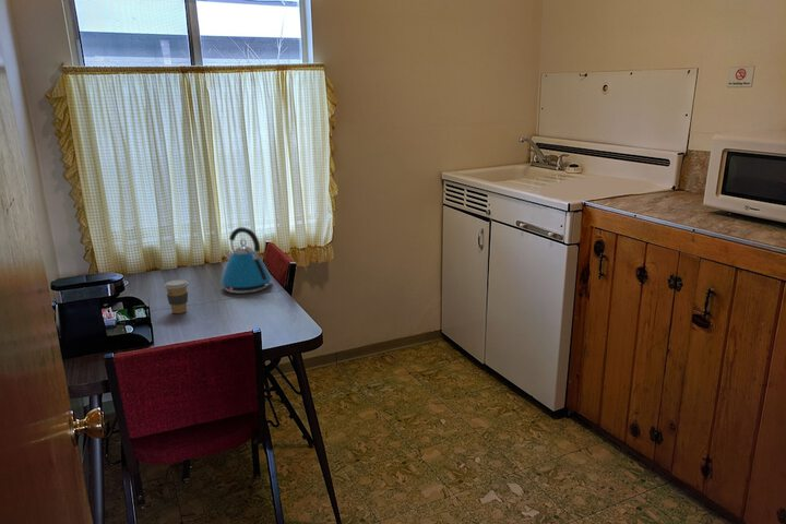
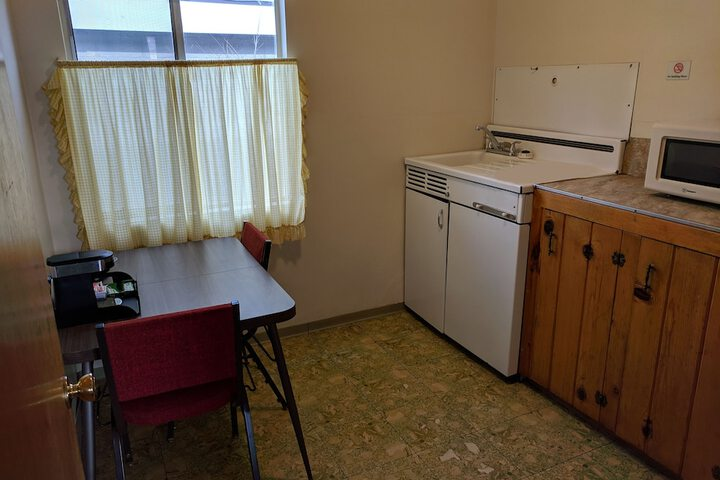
- kettle (246, 257)
- coffee cup (177, 297)
